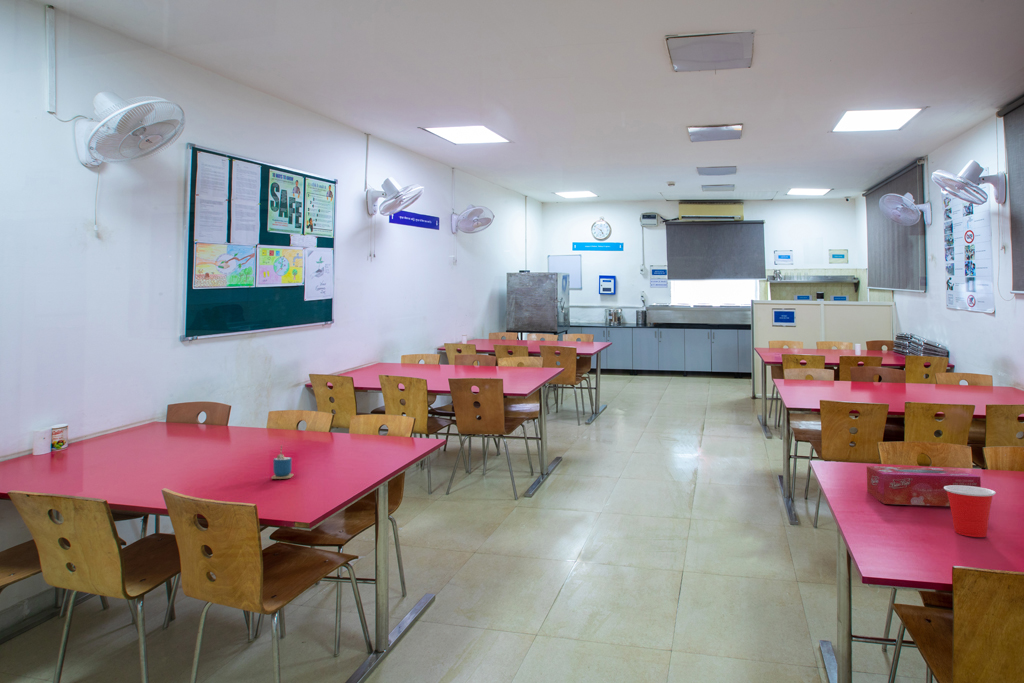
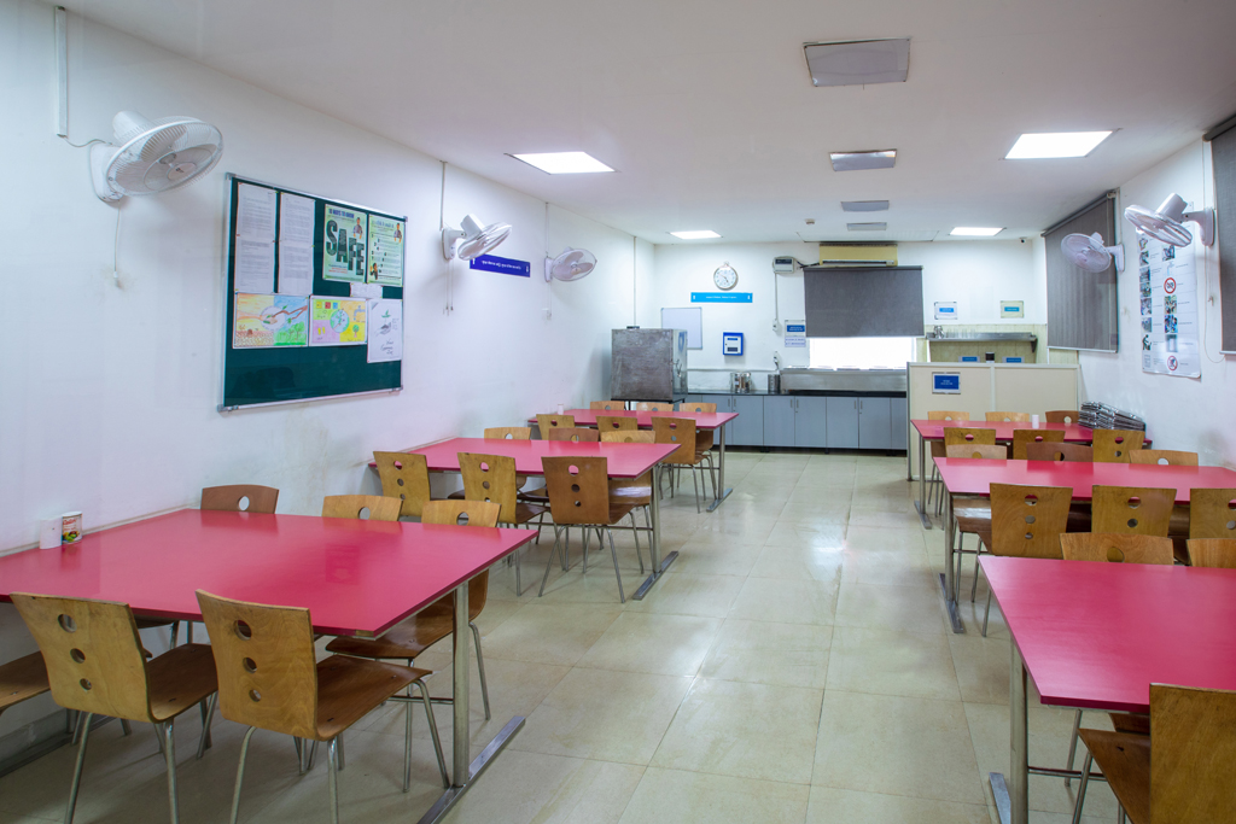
- tissue box (921, 485)
- cup (969, 511)
- cup (282, 461)
